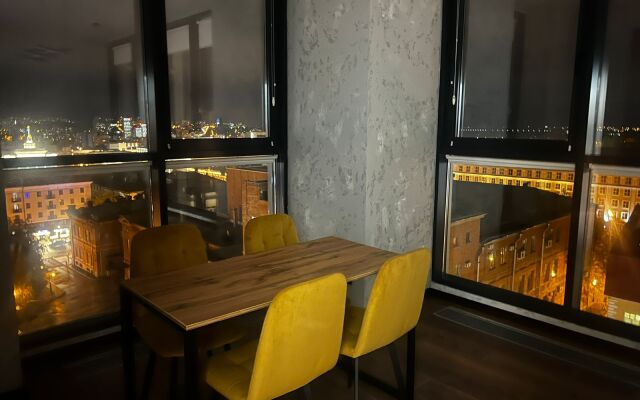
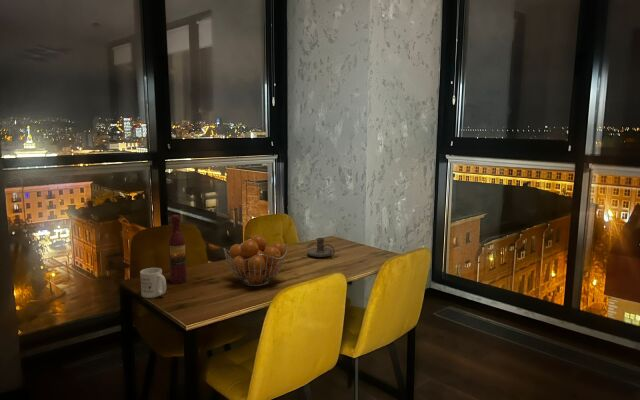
+ fruit basket (256, 260)
+ wine bottle (177, 248)
+ candle holder (322, 247)
+ mug (154, 283)
